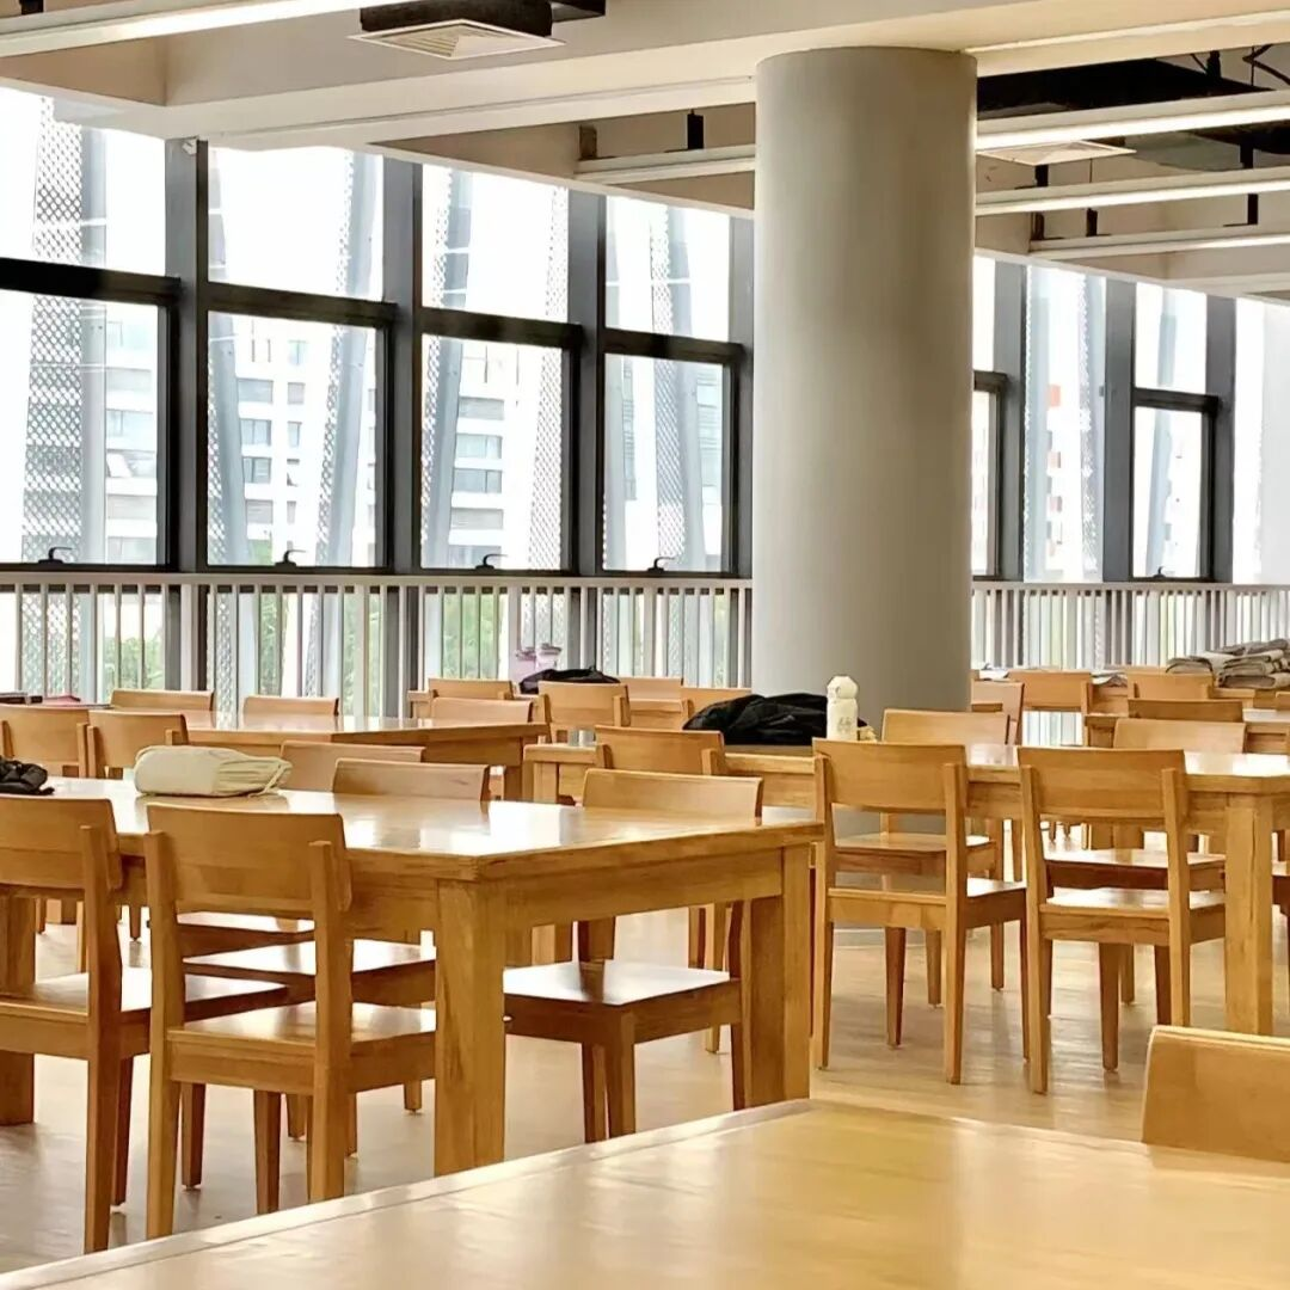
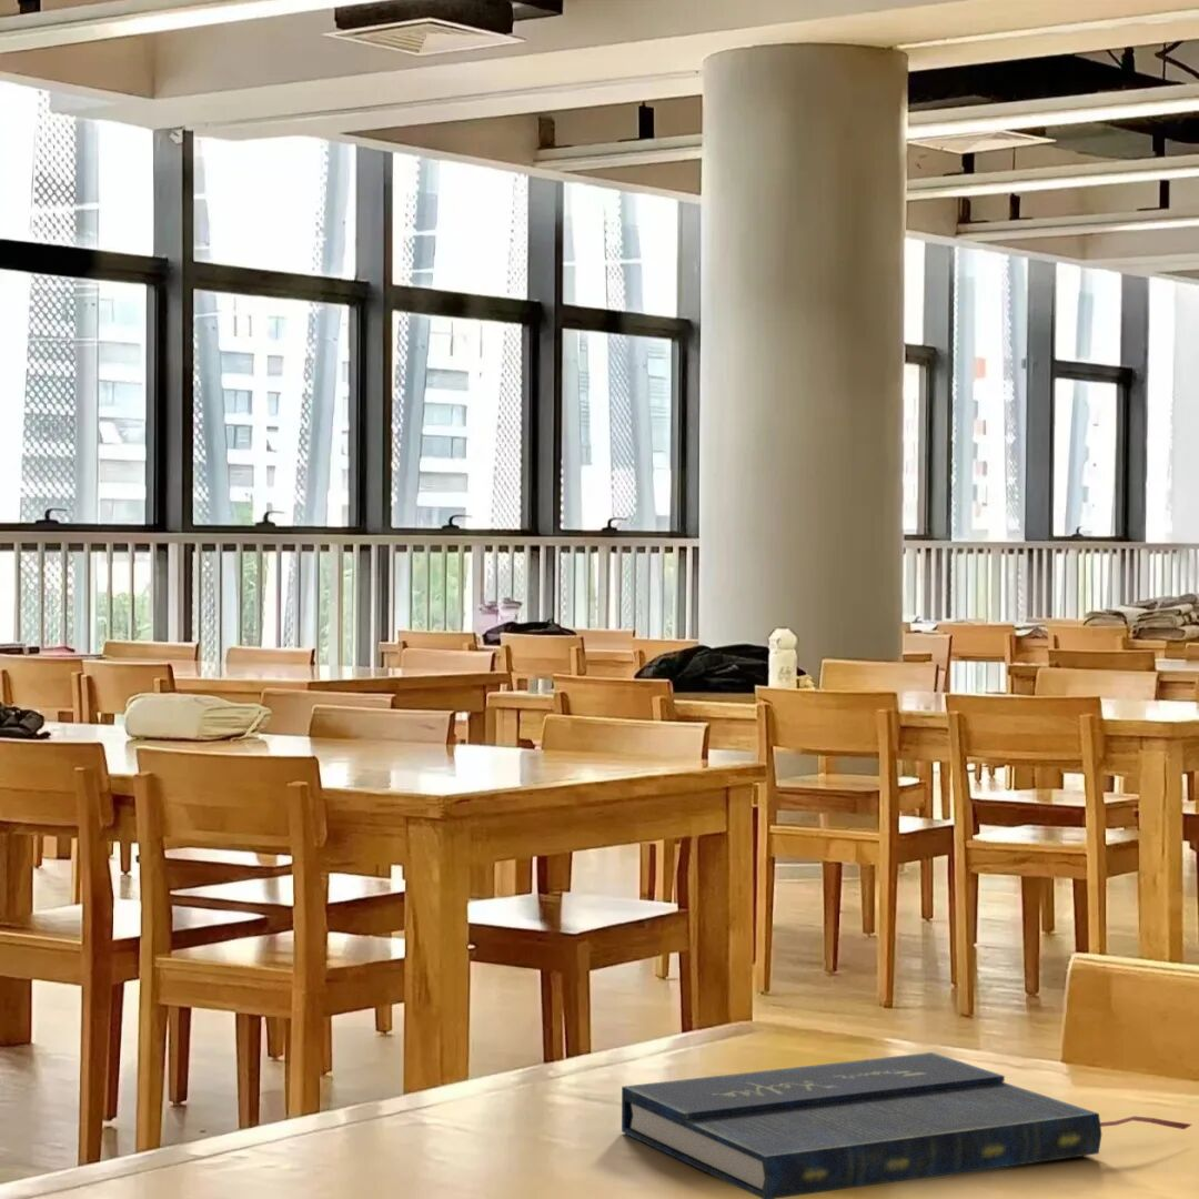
+ book (916, 1112)
